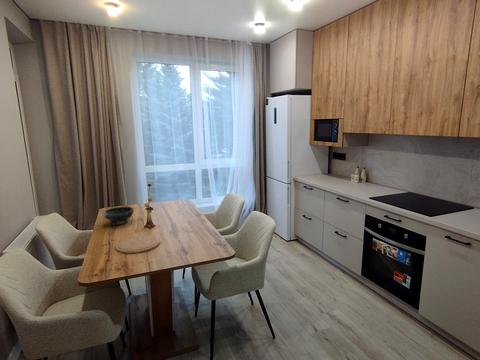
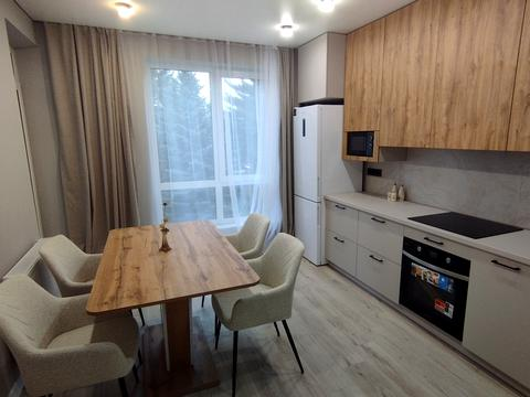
- plate (138, 243)
- bowl (118, 216)
